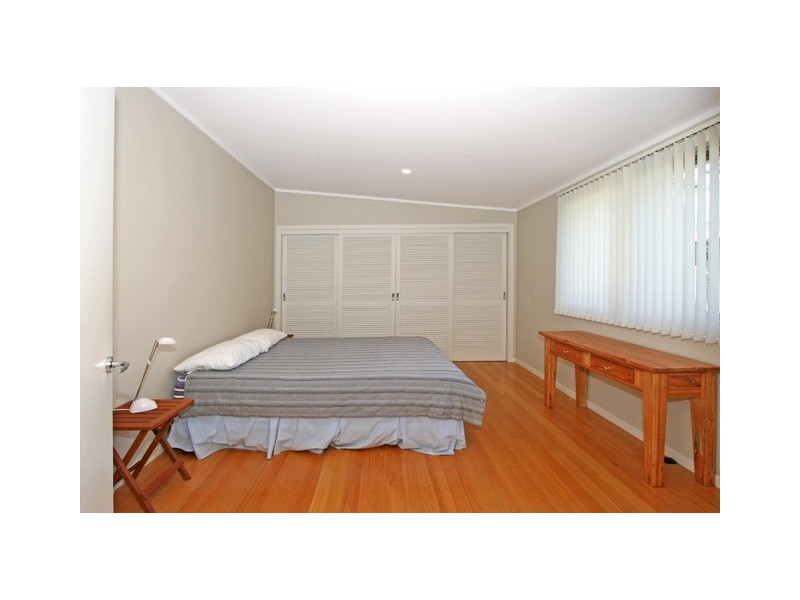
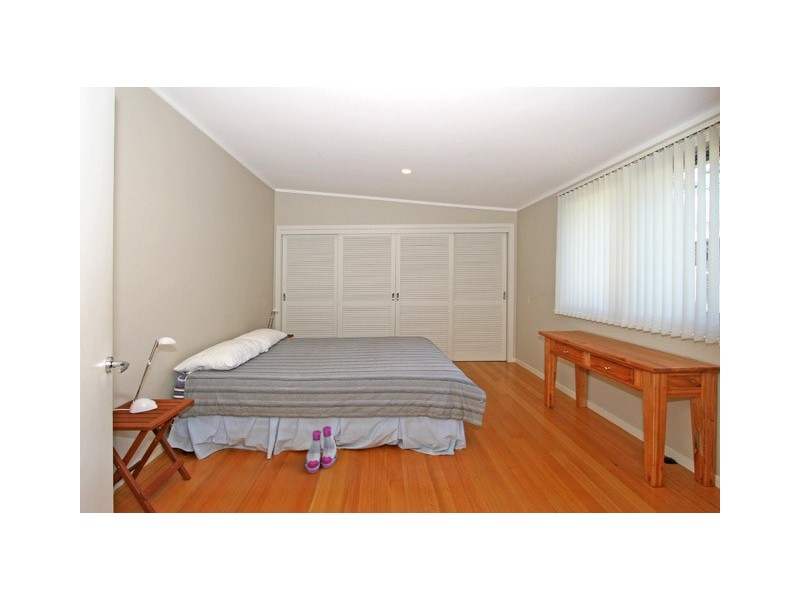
+ boots (320, 445)
